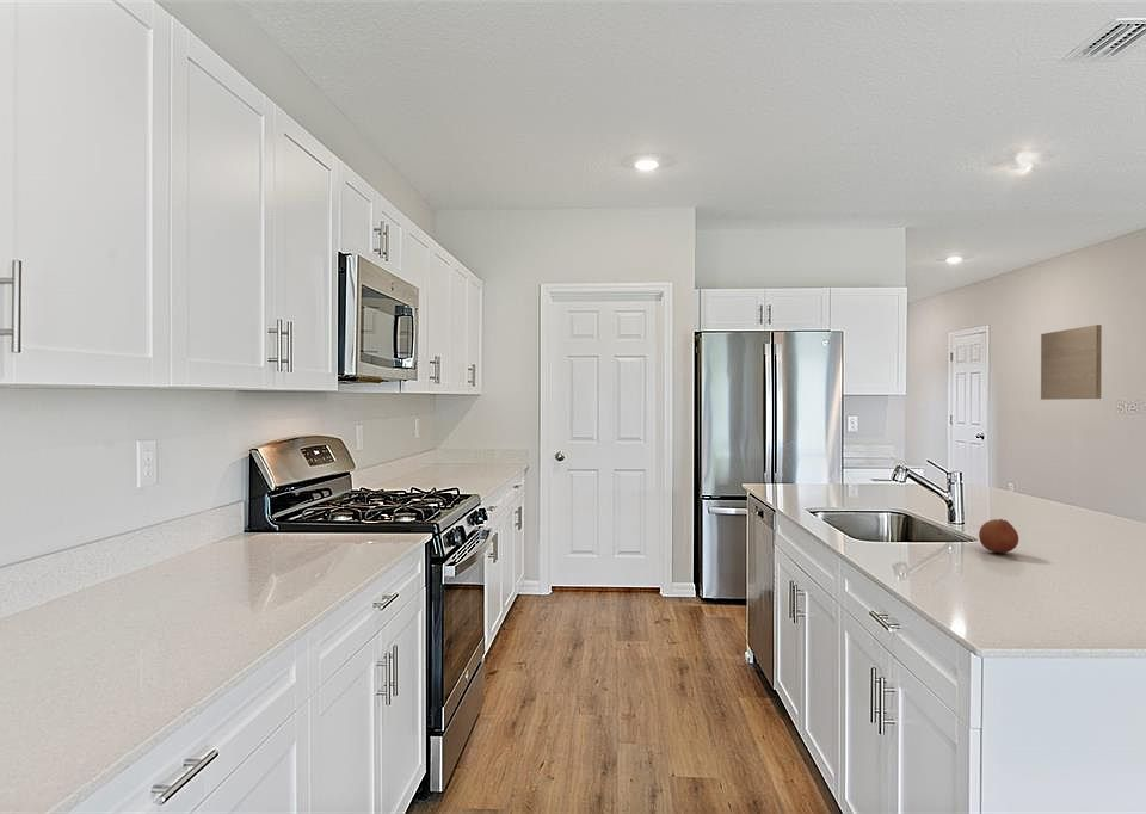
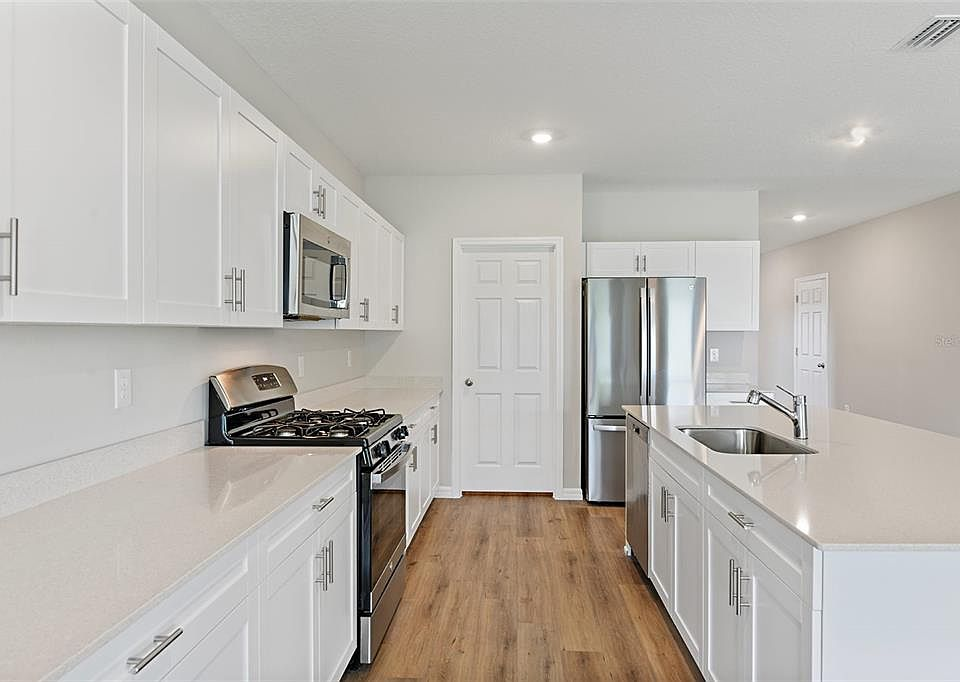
- wall art (1070, 364)
- fruit (998, 535)
